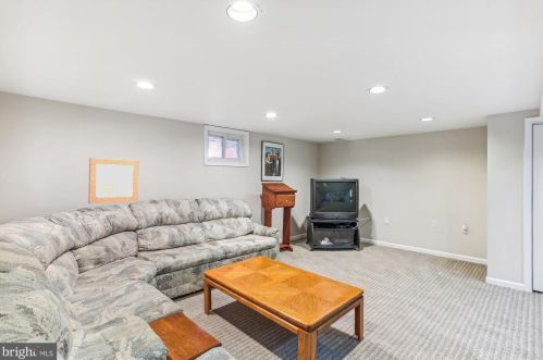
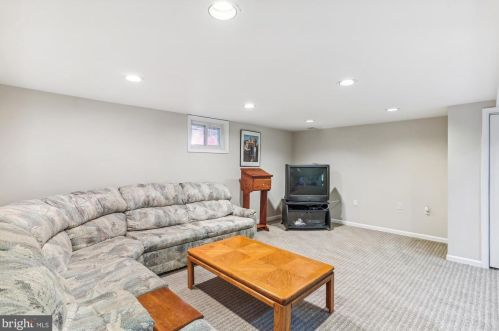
- wall art (114, 181)
